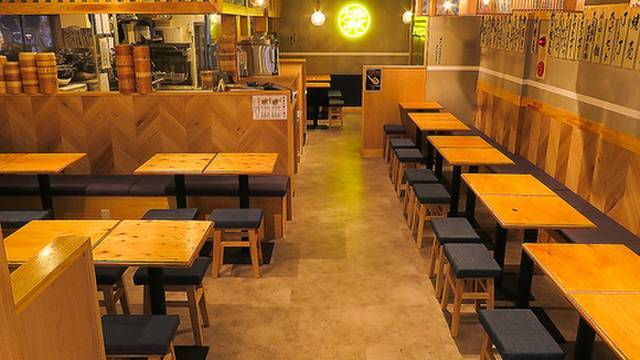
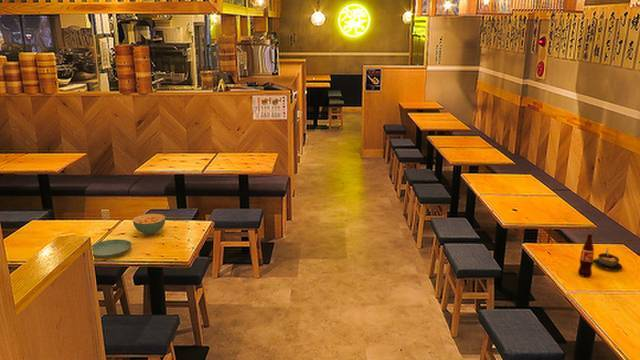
+ soup bowl (608, 259)
+ bottle (587, 255)
+ saucer (110, 249)
+ cereal bowl (149, 225)
